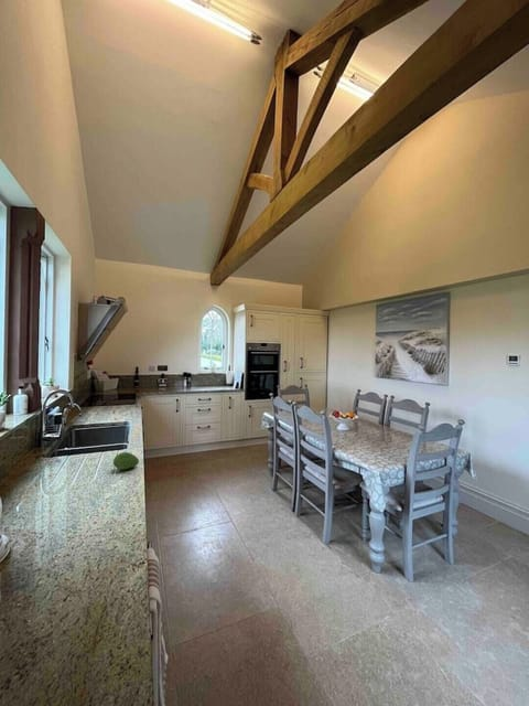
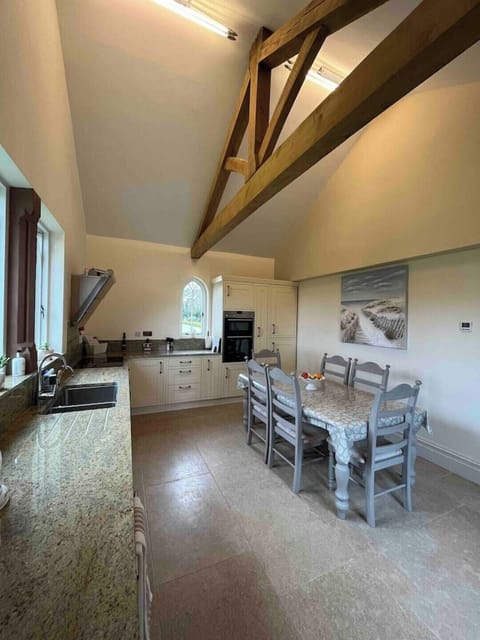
- fruit (126, 460)
